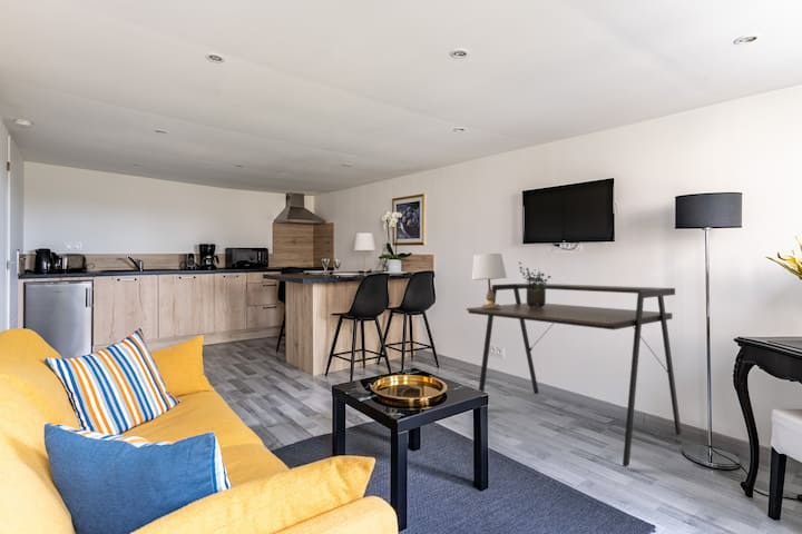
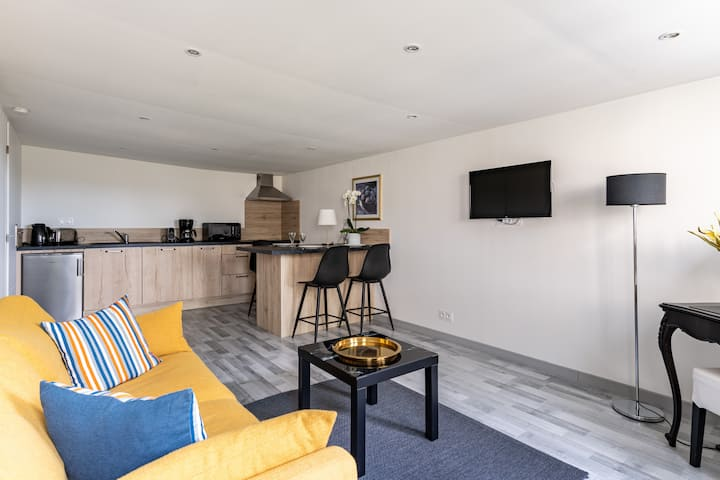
- table lamp (489, 281)
- desk (544, 334)
- potted plant (534, 284)
